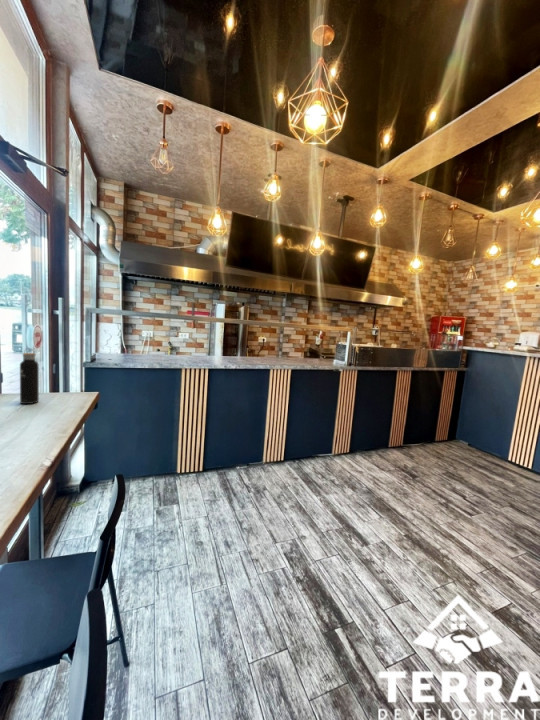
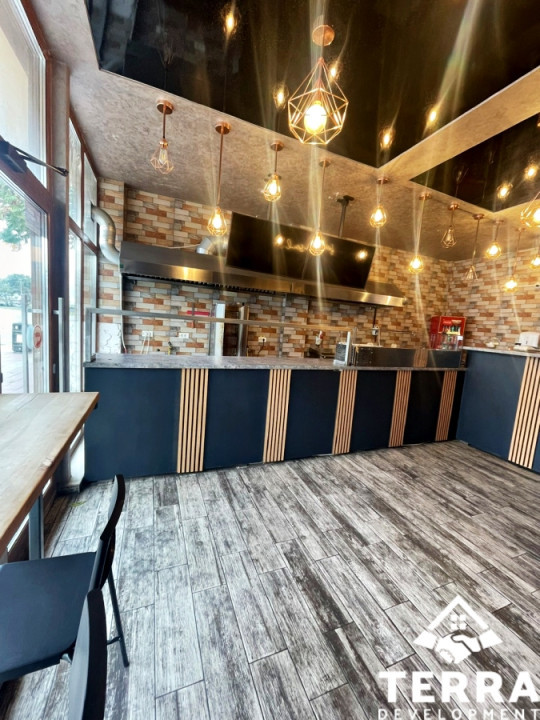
- water bottle (29, 375)
